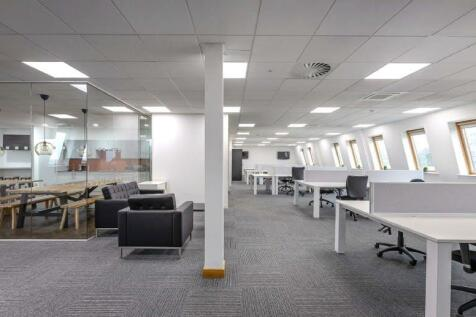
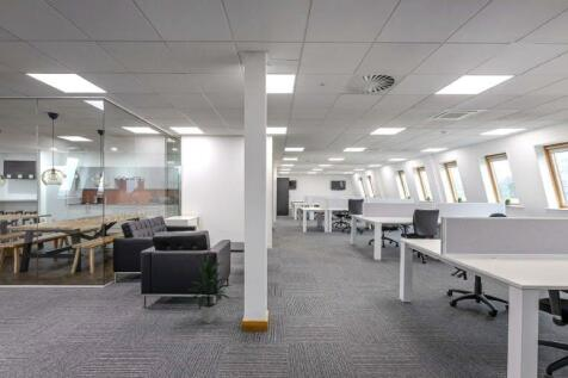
+ indoor plant (208, 290)
